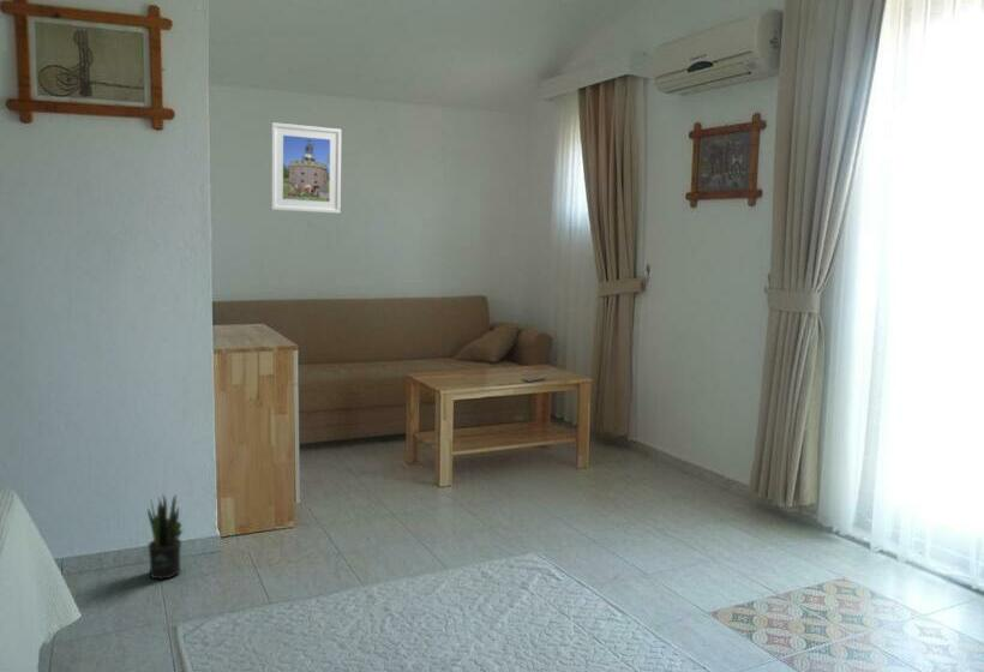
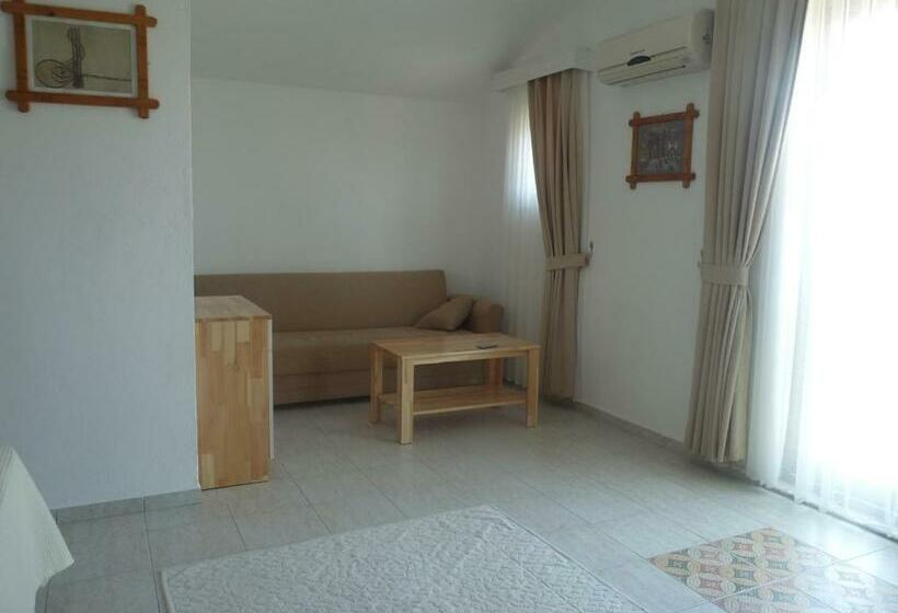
- potted plant (166, 535)
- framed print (306, 168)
